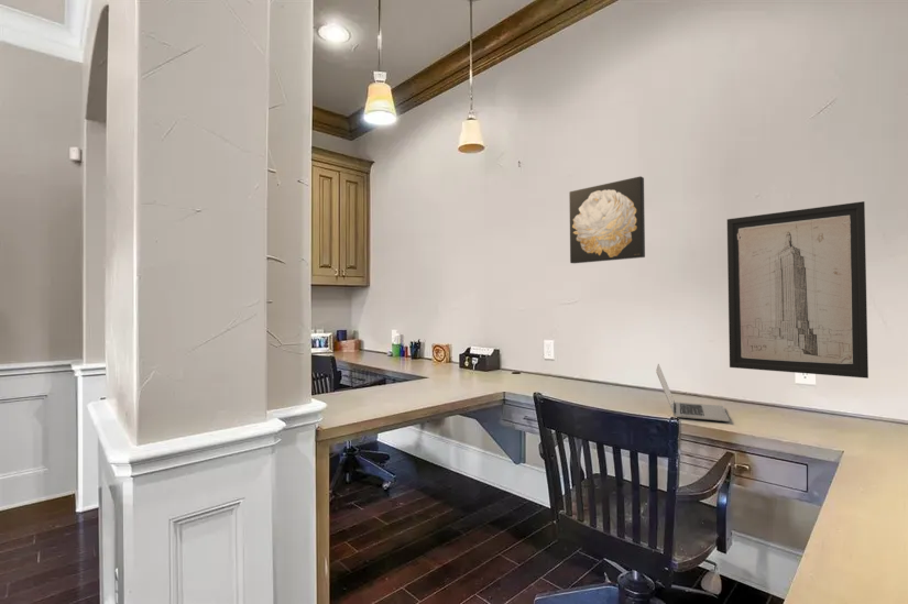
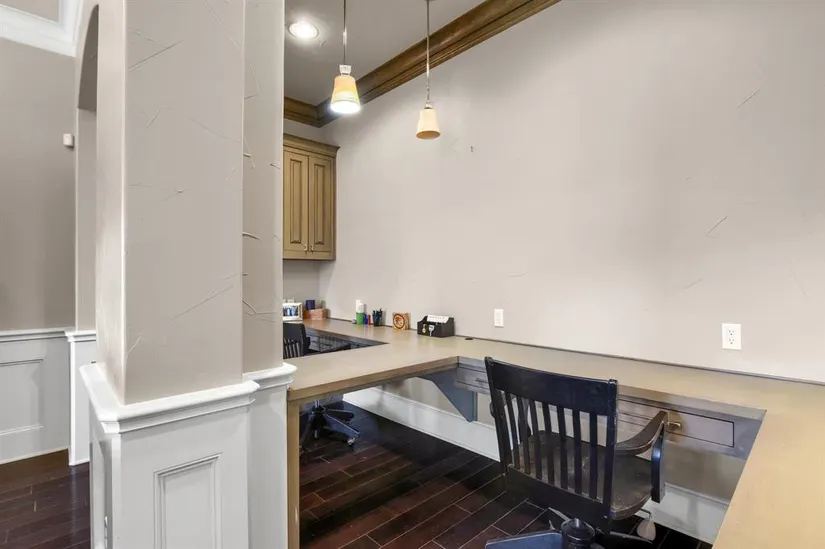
- wall art (605, 222)
- wall art (791, 292)
- laptop (689, 403)
